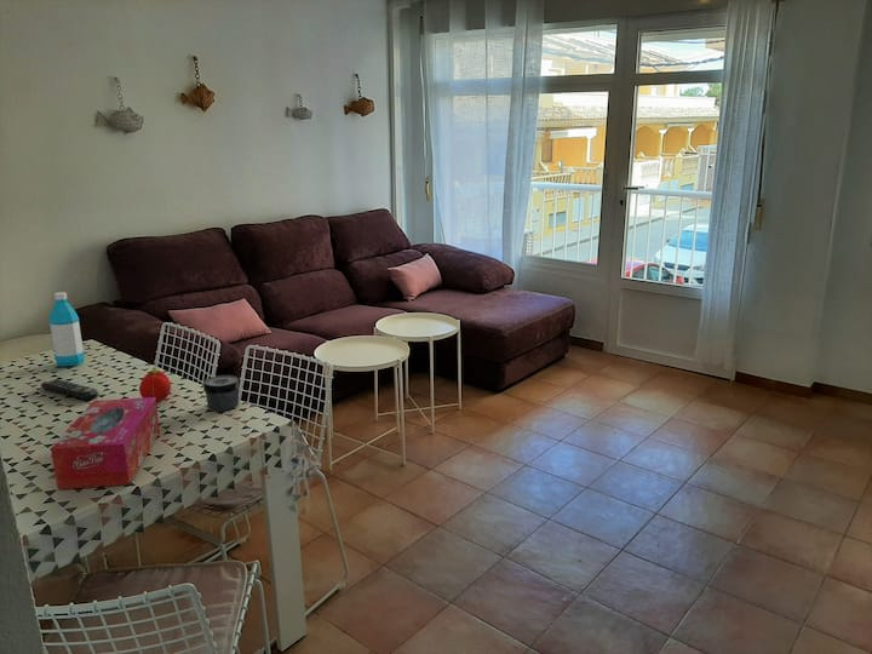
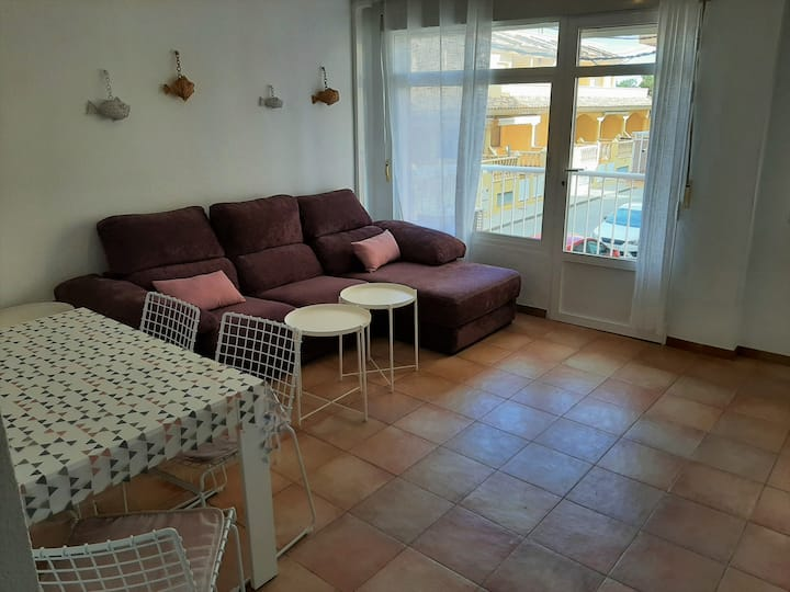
- tissue box (110, 438)
- water bottle (65, 328)
- jar (222, 392)
- fruit (154, 384)
- remote control (68, 389)
